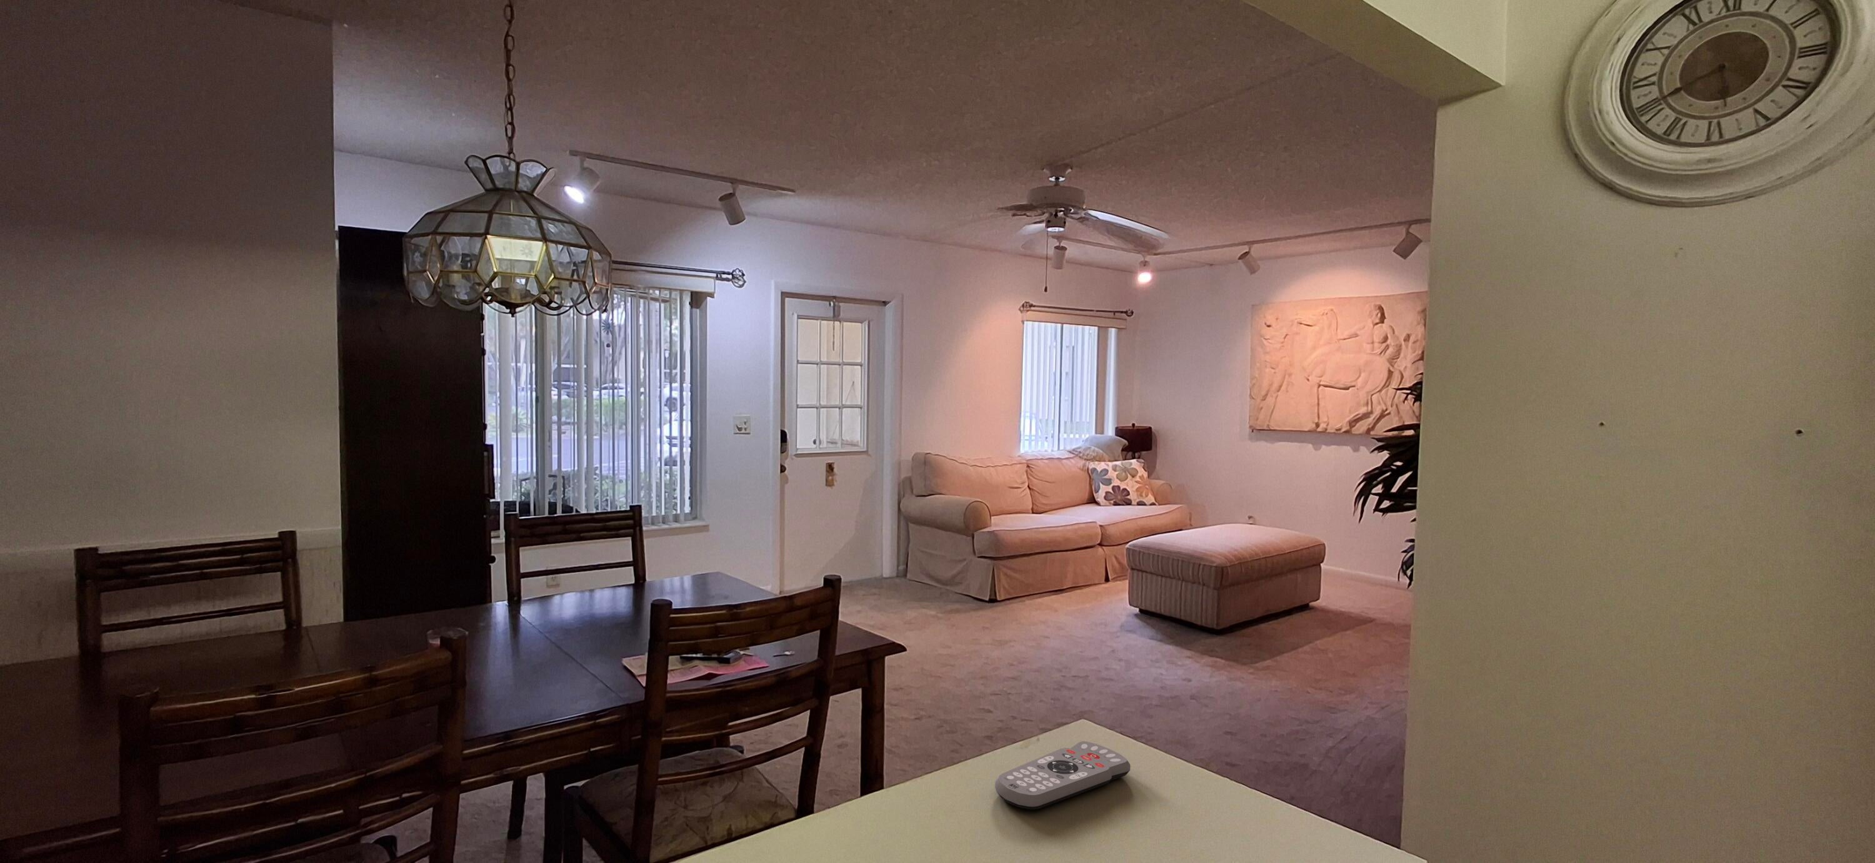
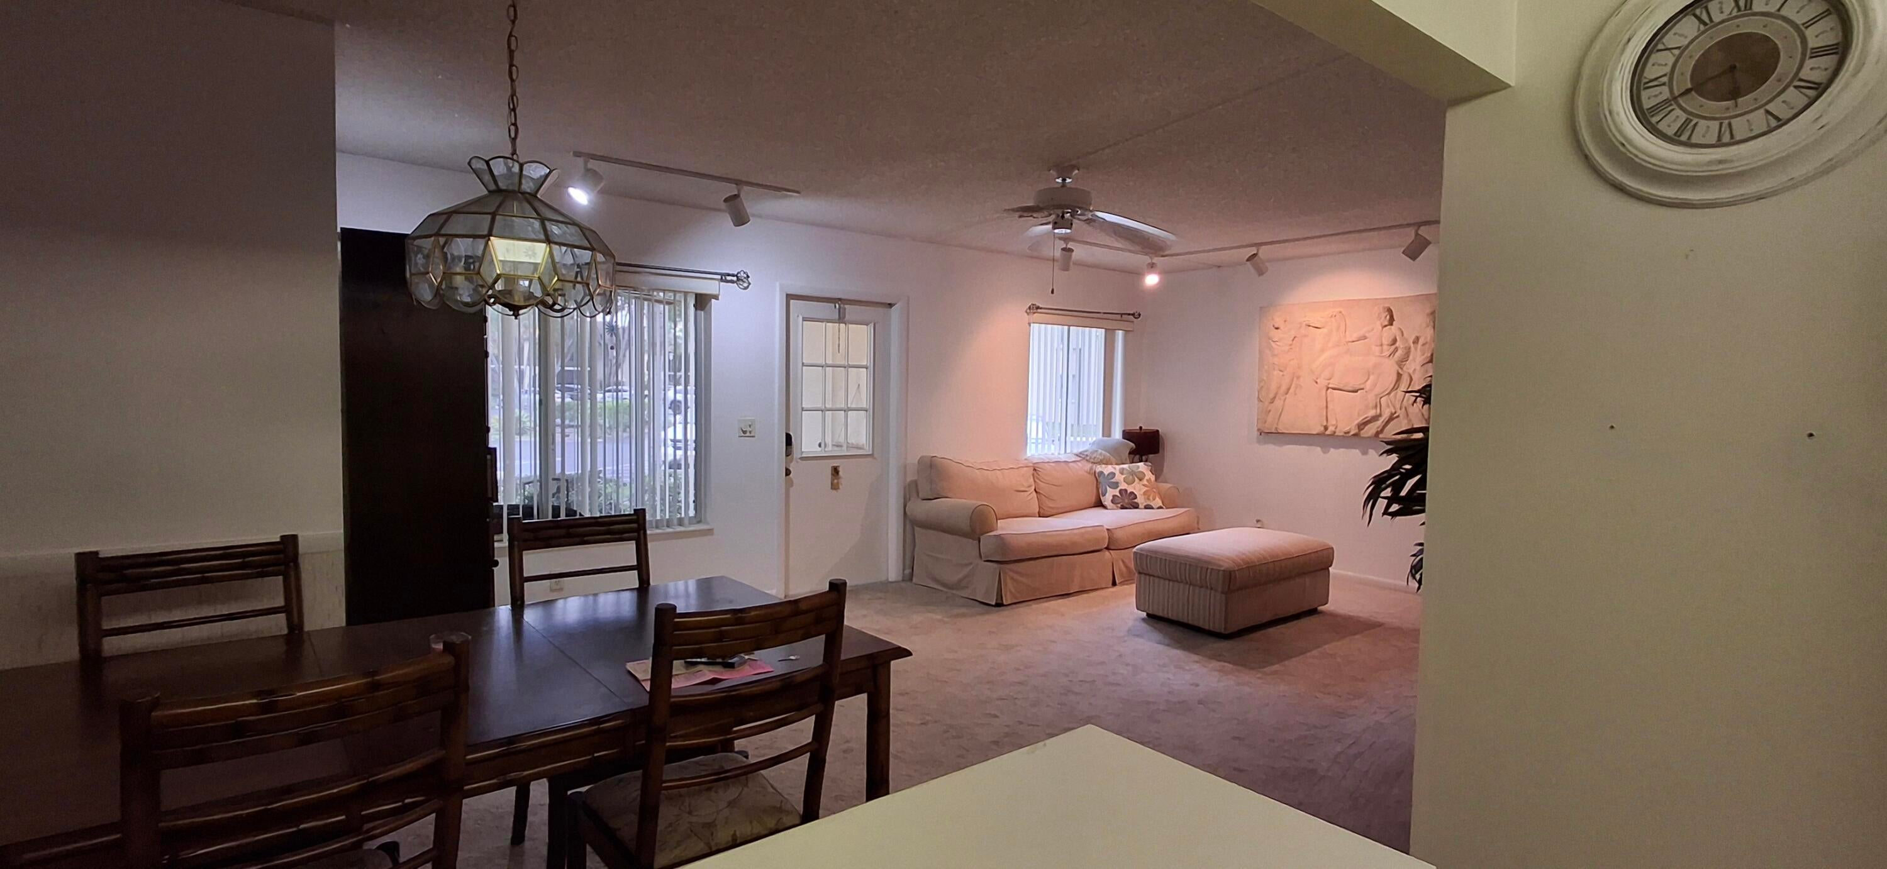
- remote control (1061, 775)
